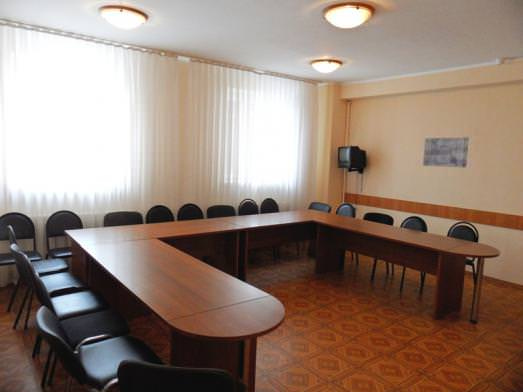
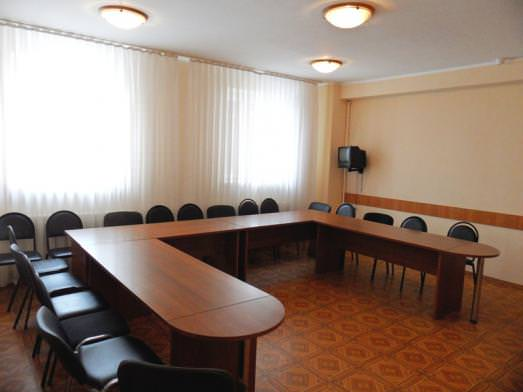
- wall art (444, 152)
